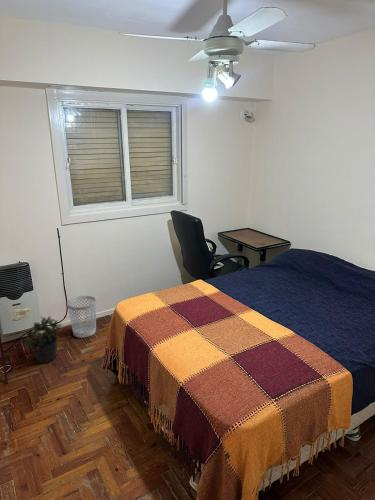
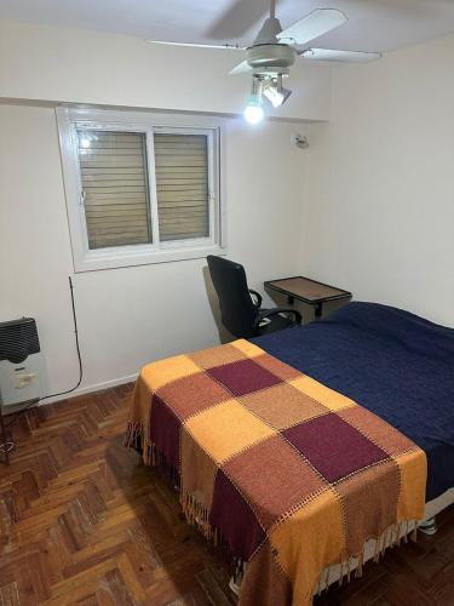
- wastebasket (83, 316)
- potted plant (46, 337)
